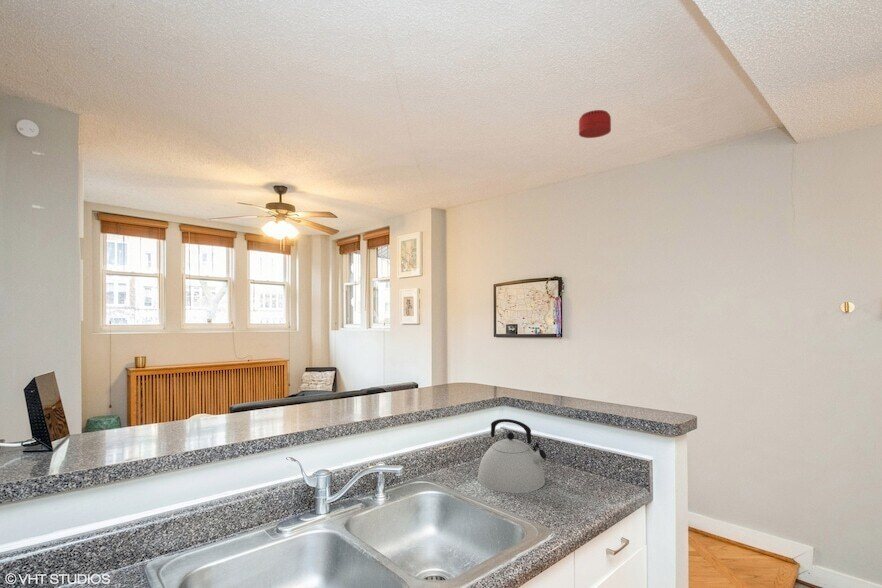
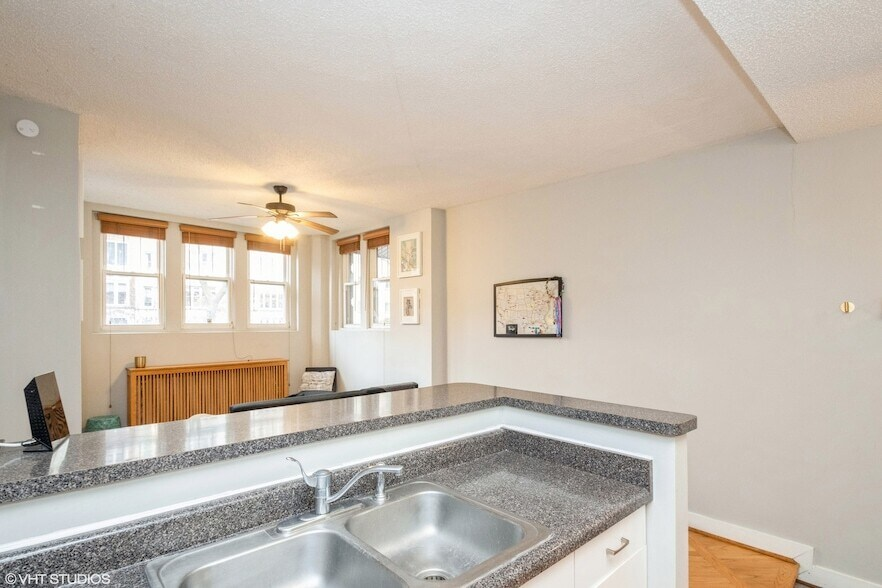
- kettle (512, 449)
- smoke detector (594, 123)
